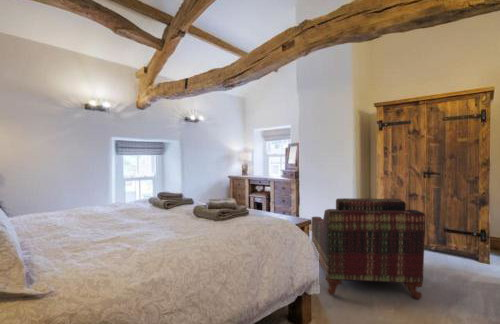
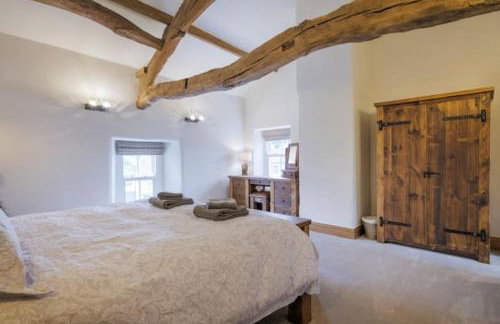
- armchair (359, 235)
